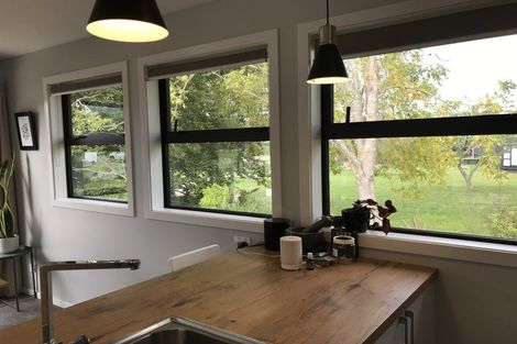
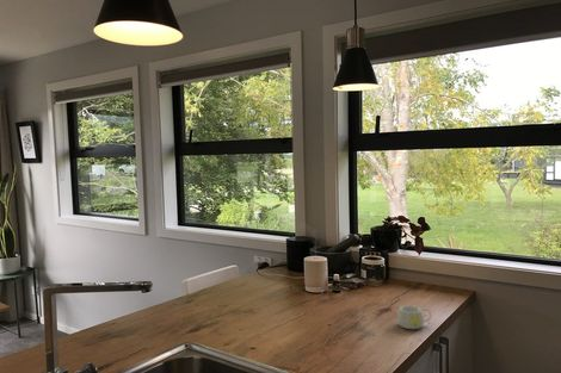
+ mug (414, 316)
